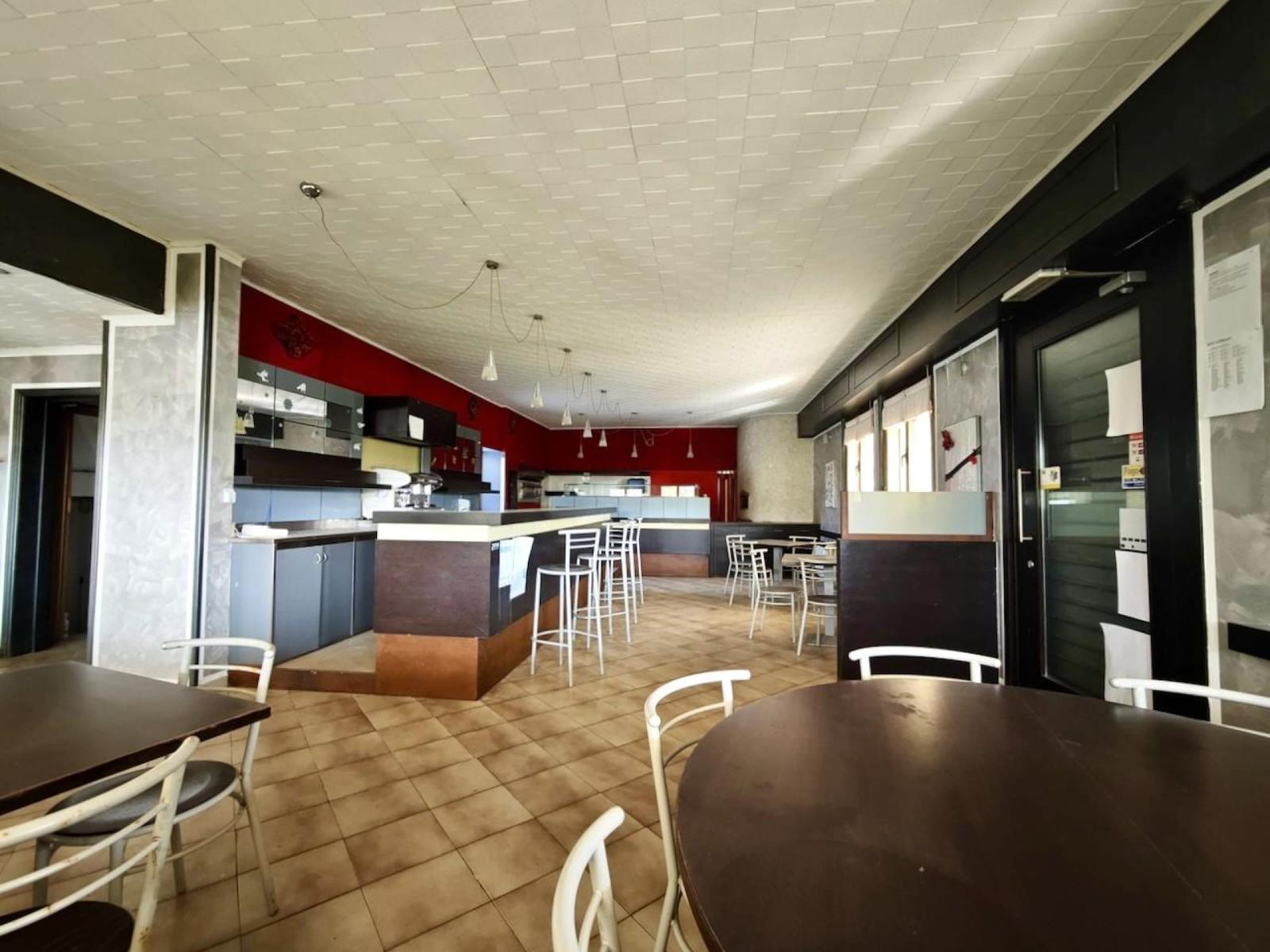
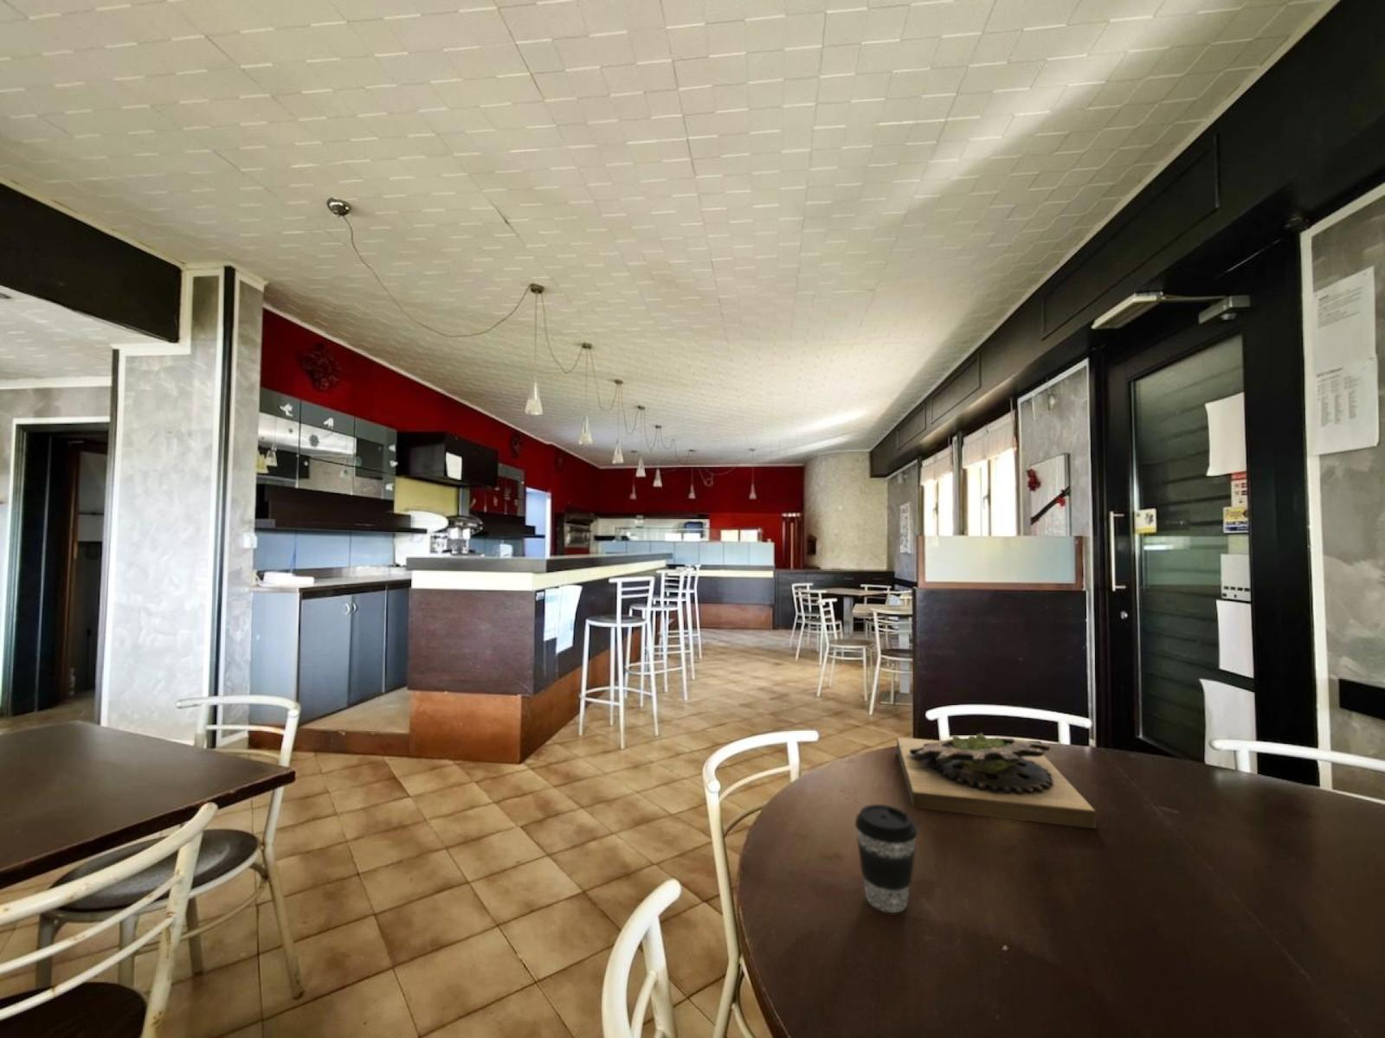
+ succulent planter (980, 758)
+ coffee cup (886, 857)
